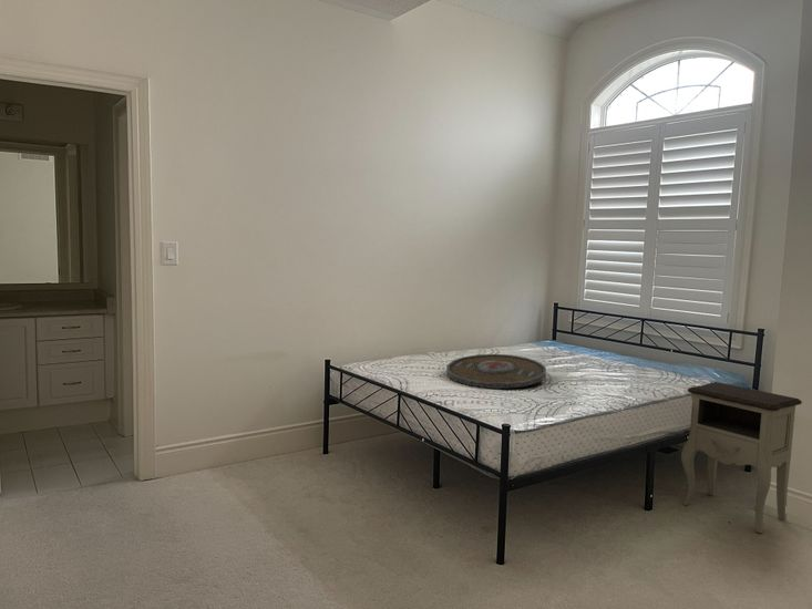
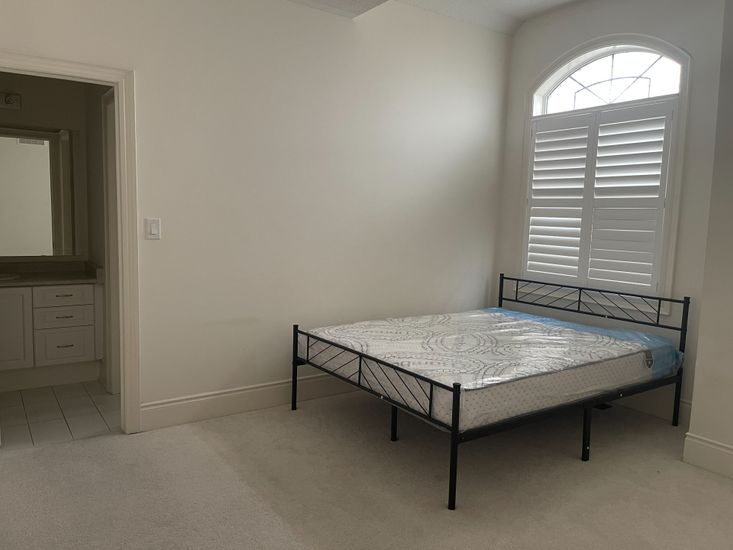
- nightstand (737, 453)
- serving tray (495, 370)
